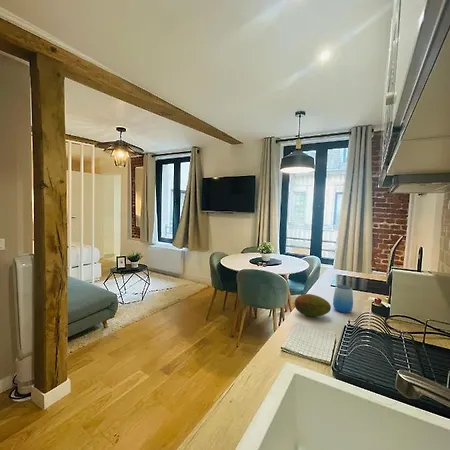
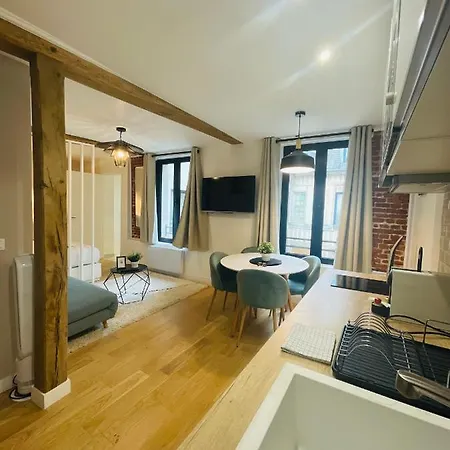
- cup (343, 298)
- fruit (312, 305)
